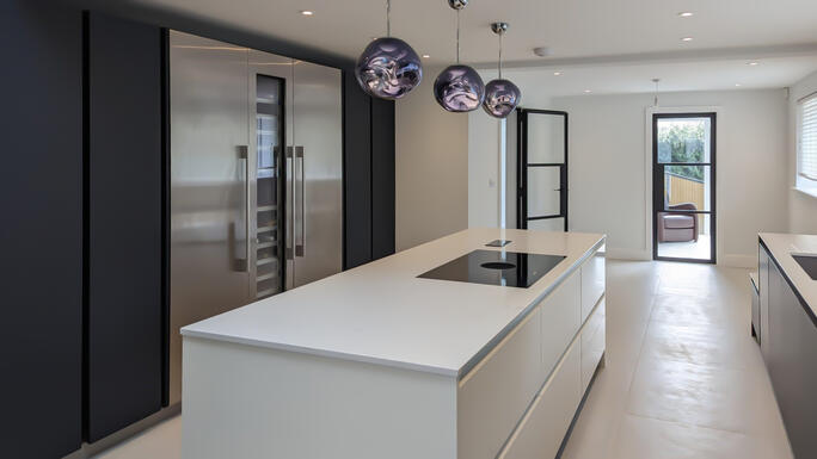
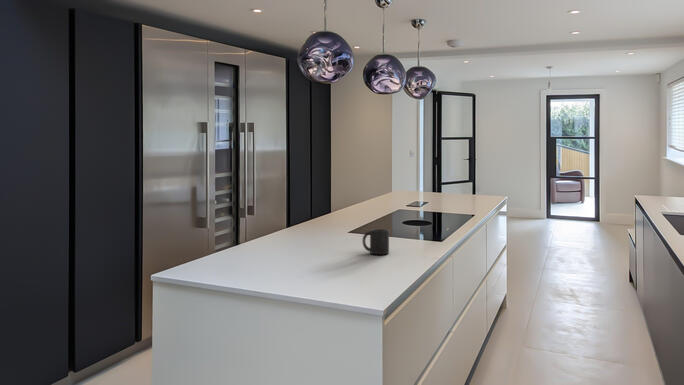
+ mug (375, 241)
